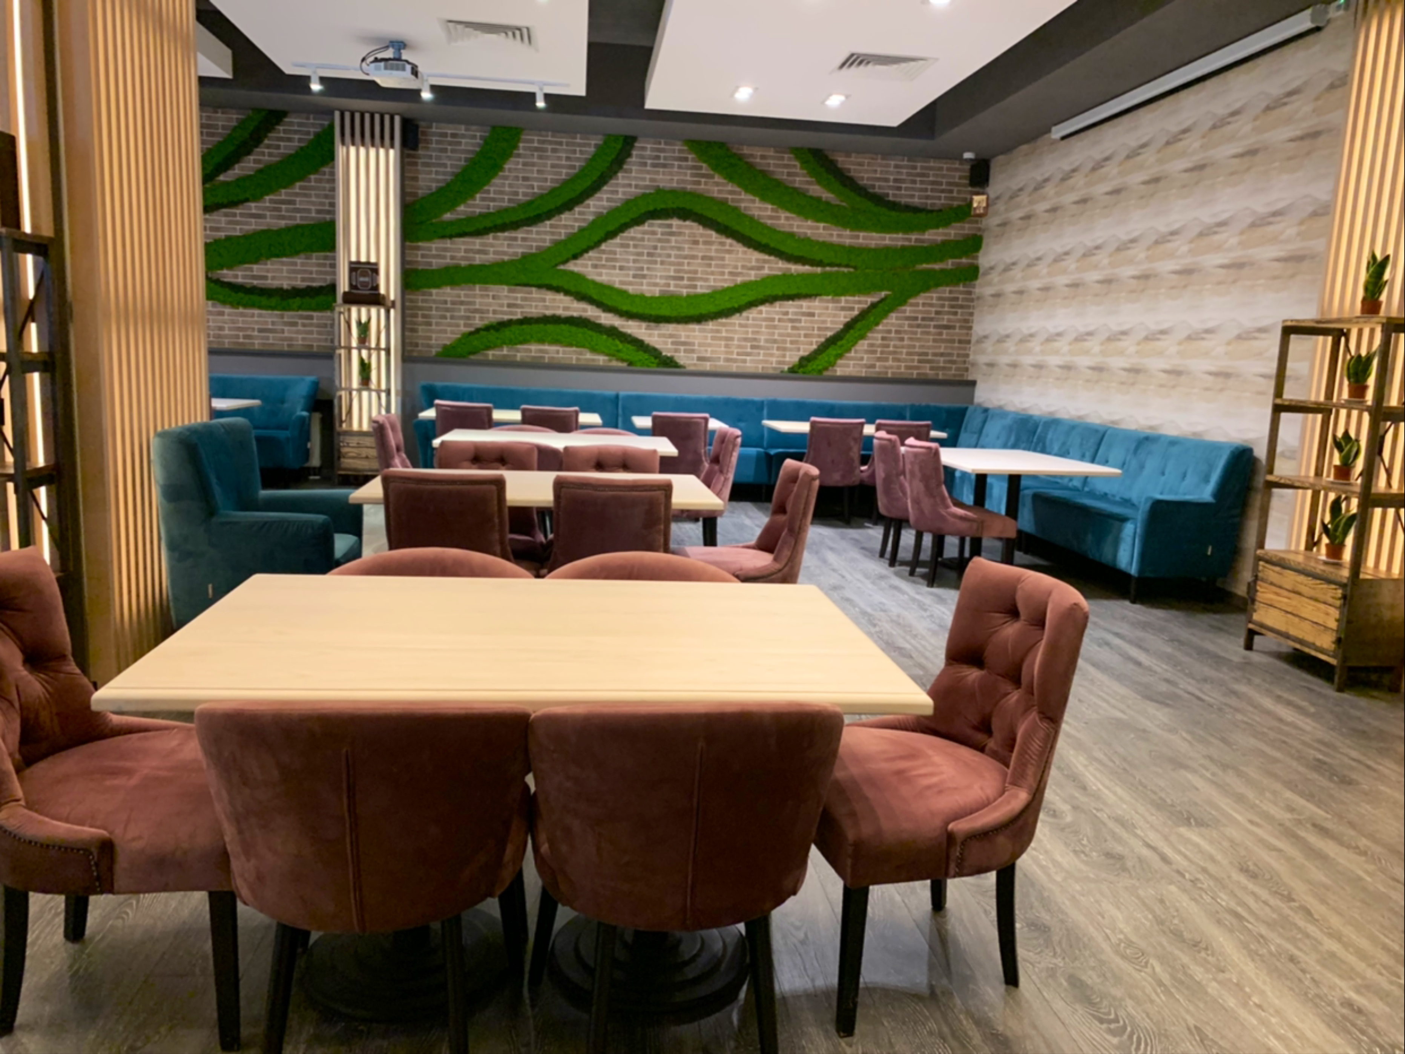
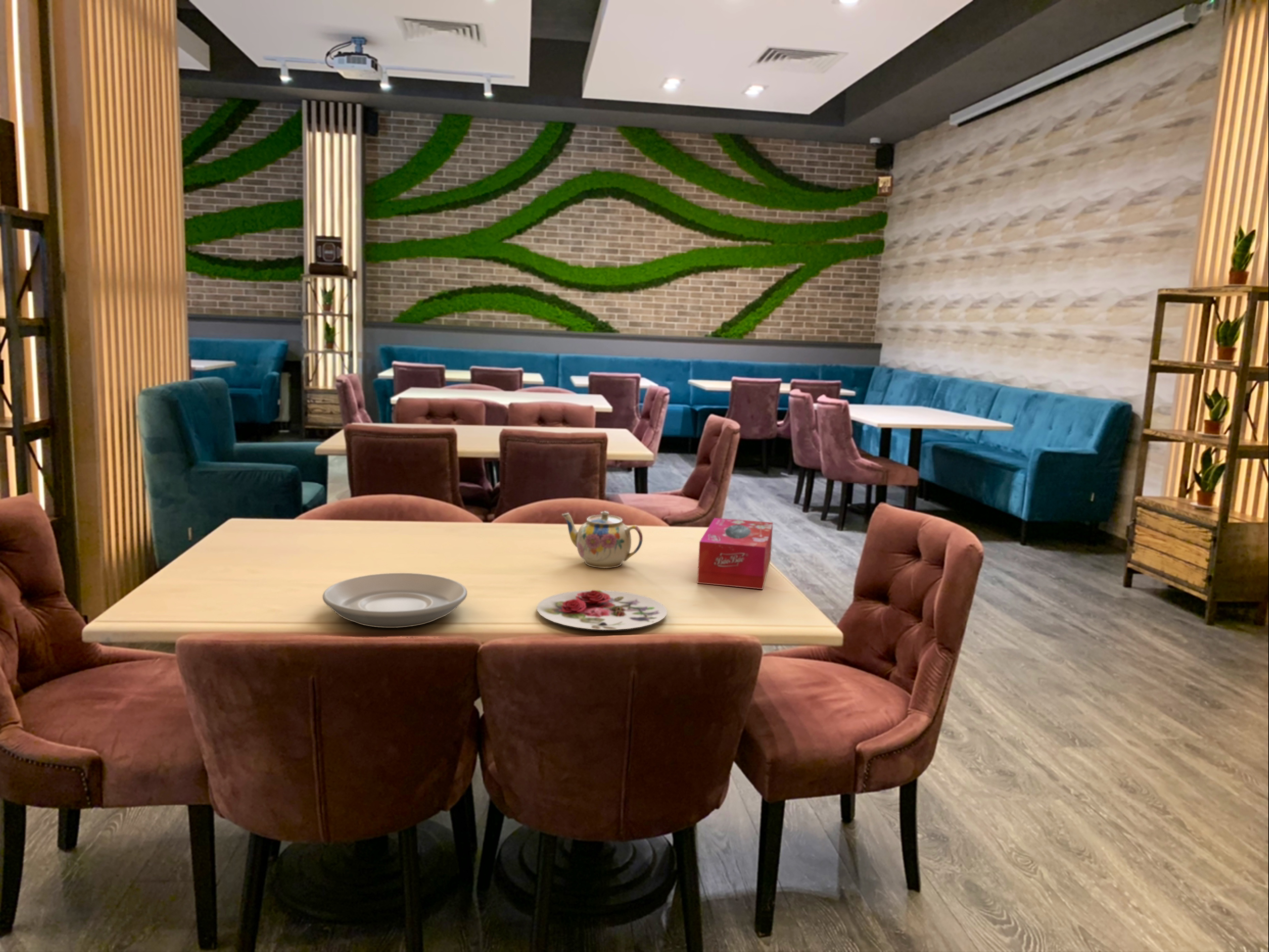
+ teapot (601, 537)
+ tissue box (737, 551)
+ plate (602, 608)
+ plate (396, 602)
